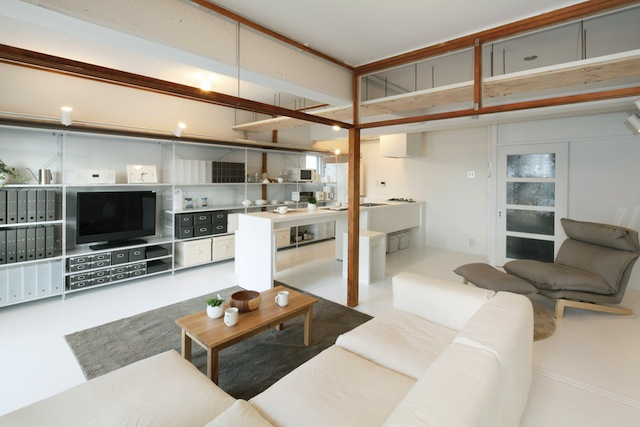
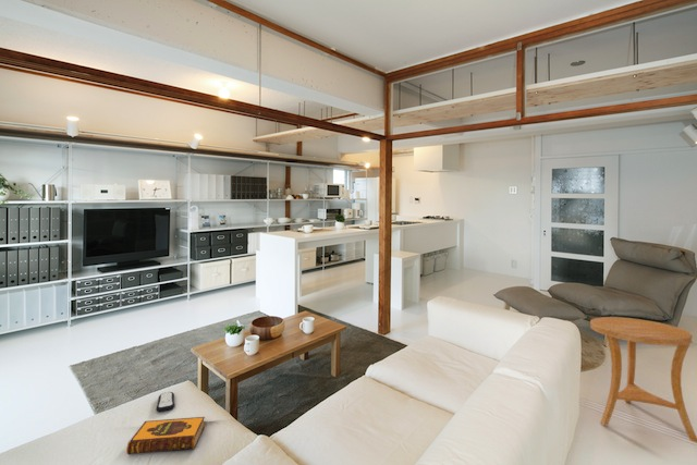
+ side table (634, 374)
+ hardback book (168, 435)
+ remote control (166, 401)
